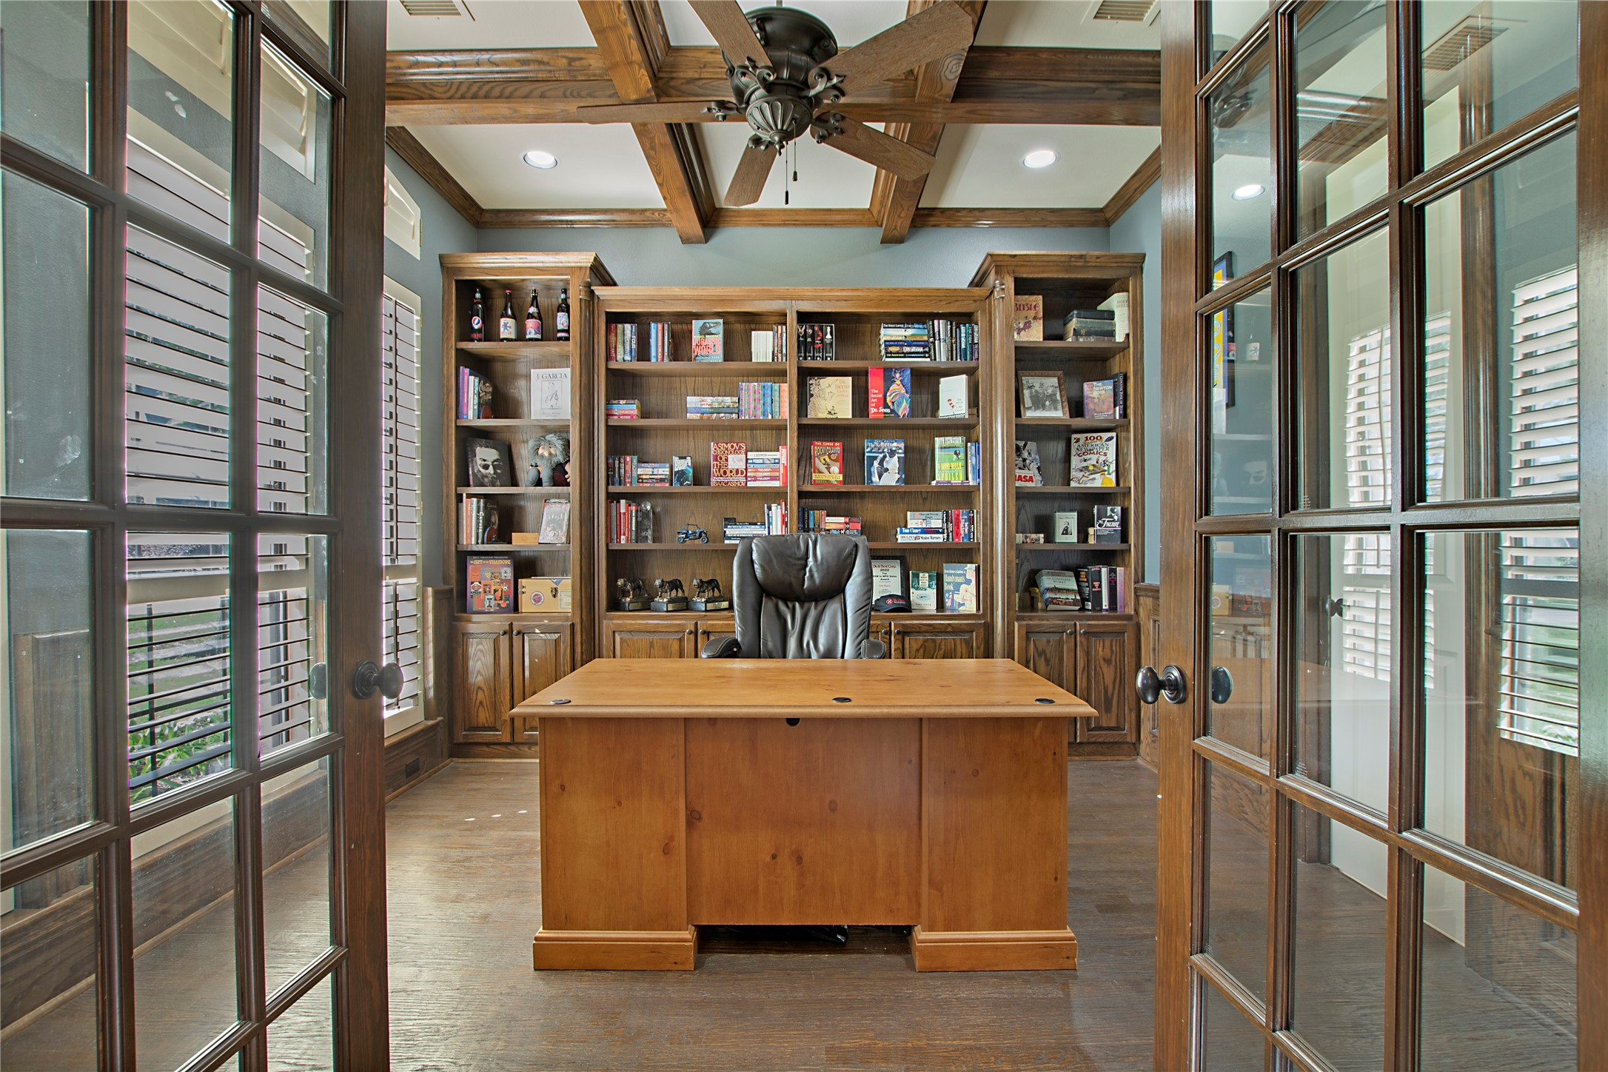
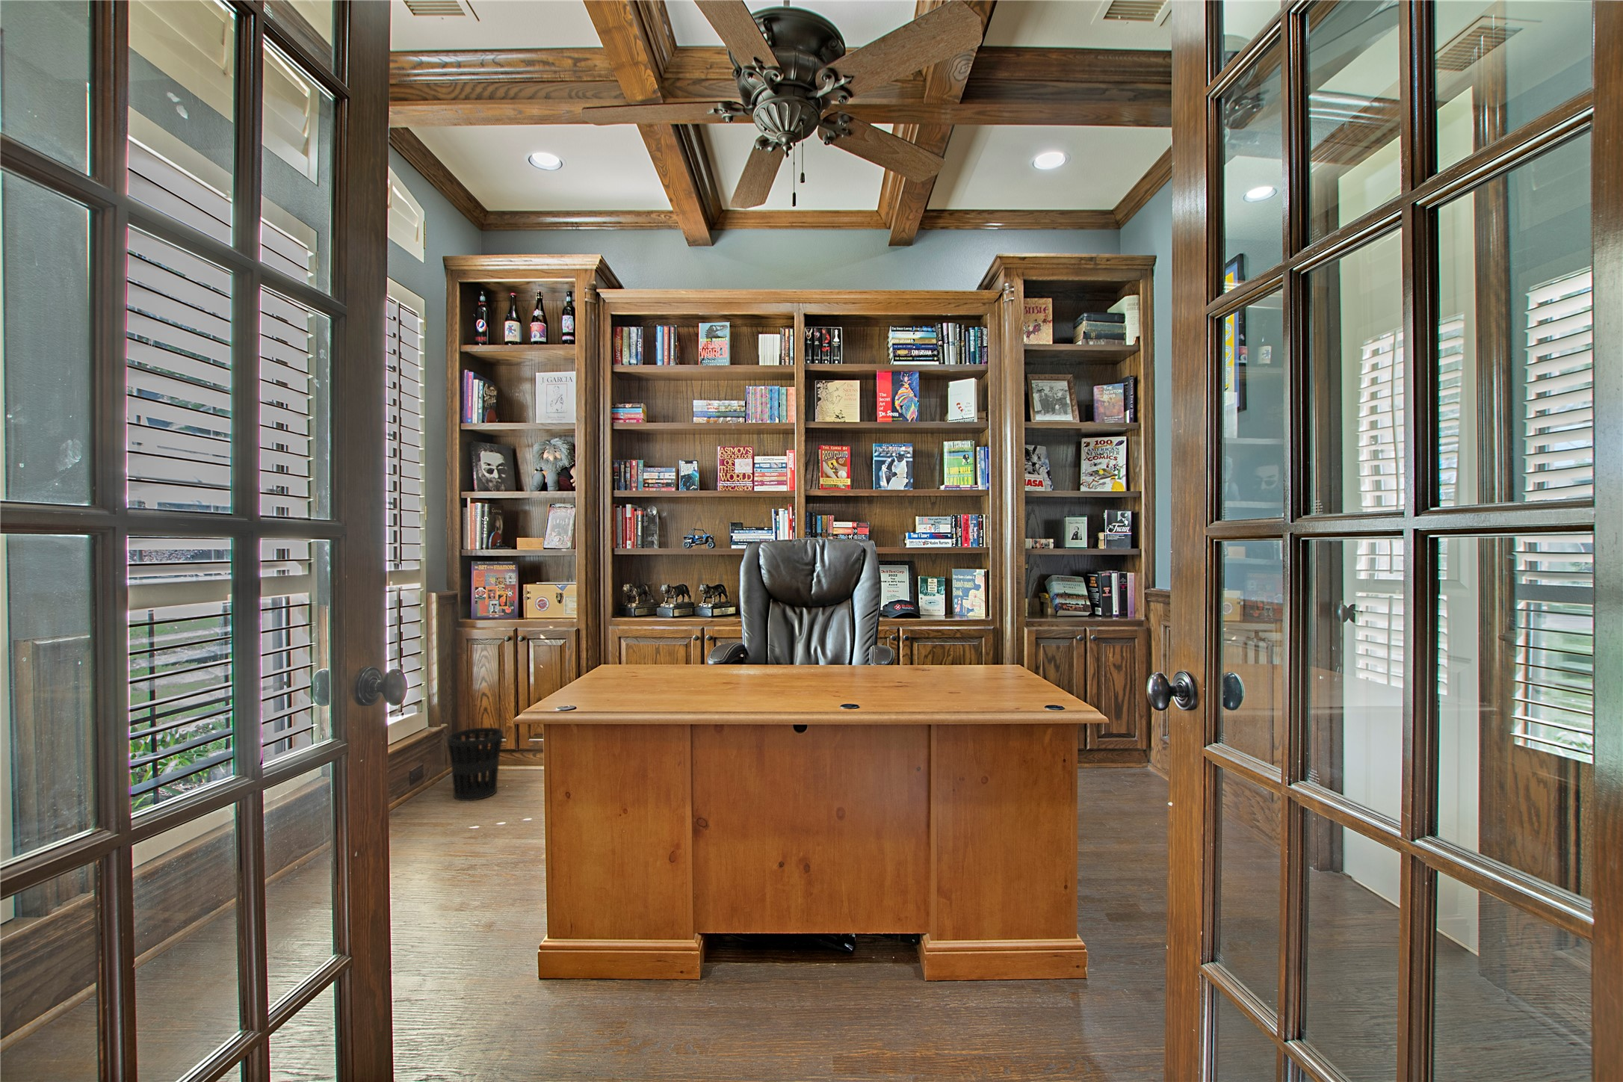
+ wastebasket (476, 763)
